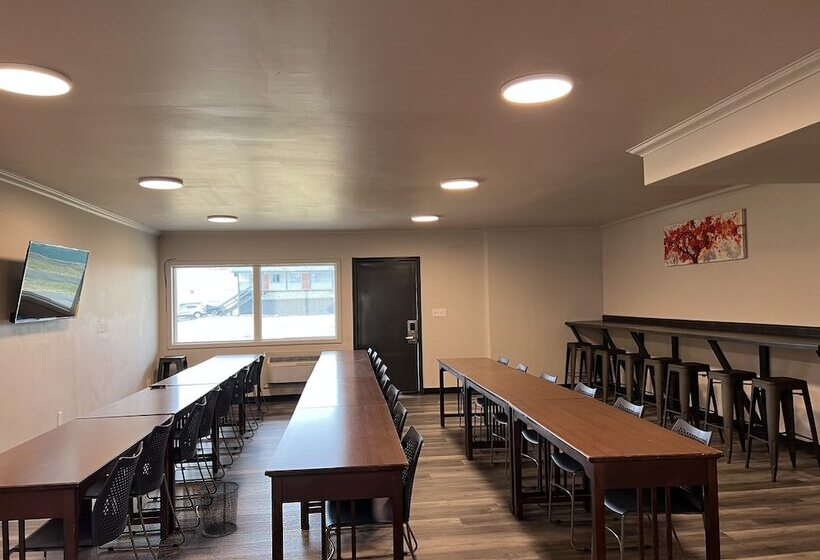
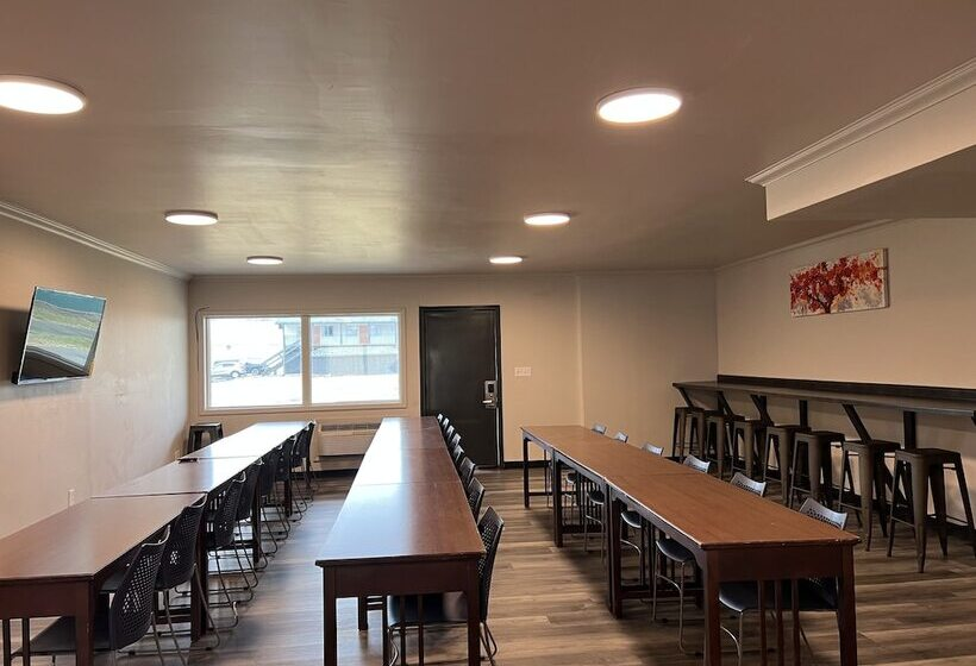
- waste bin (219, 508)
